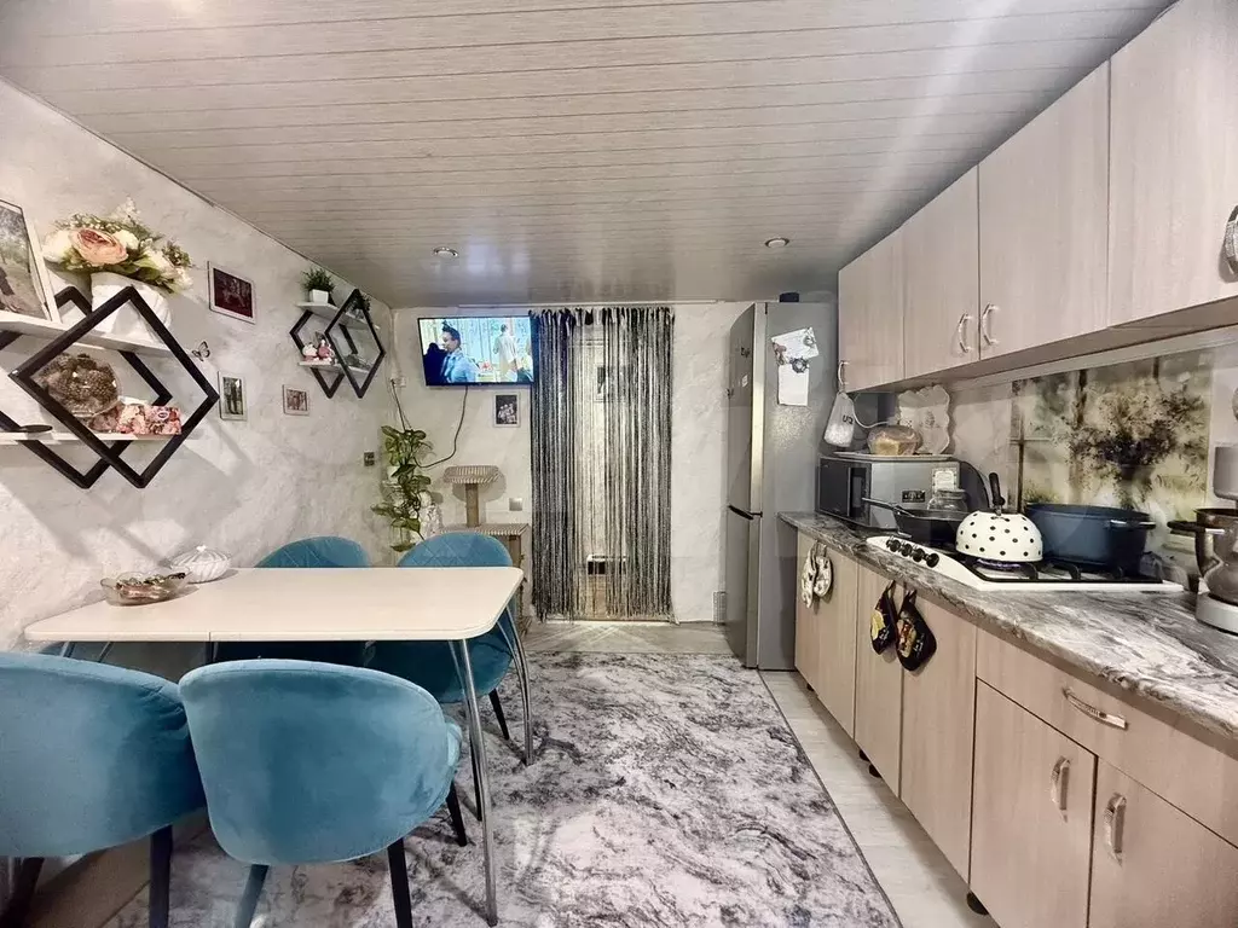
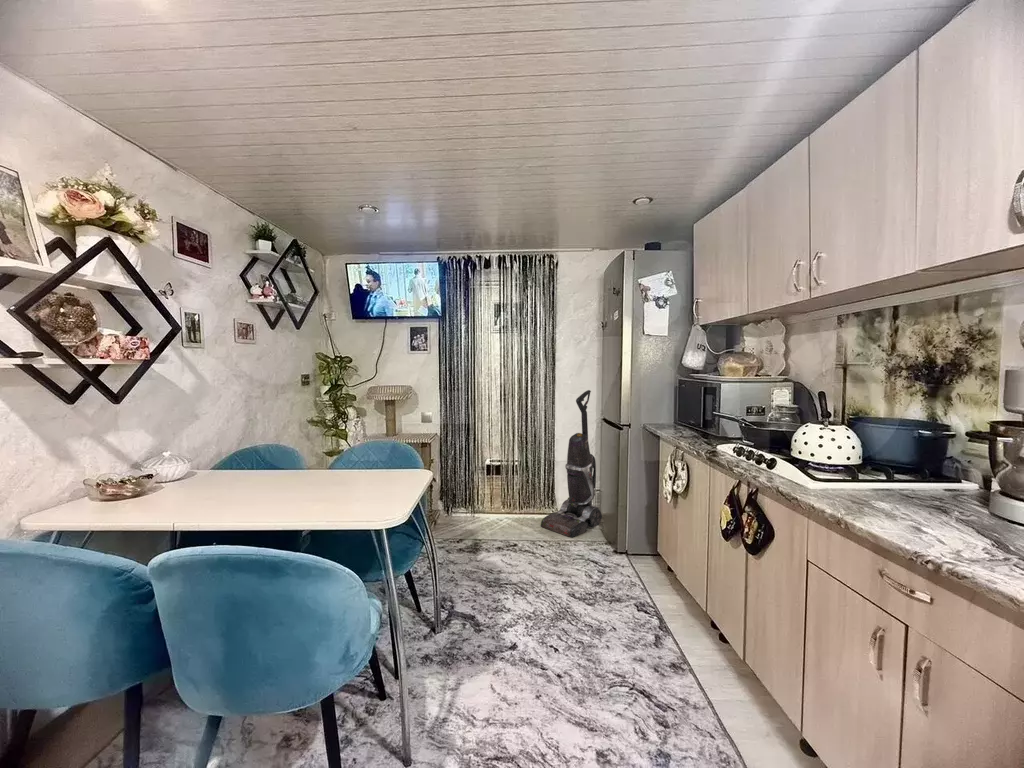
+ vacuum cleaner (571, 458)
